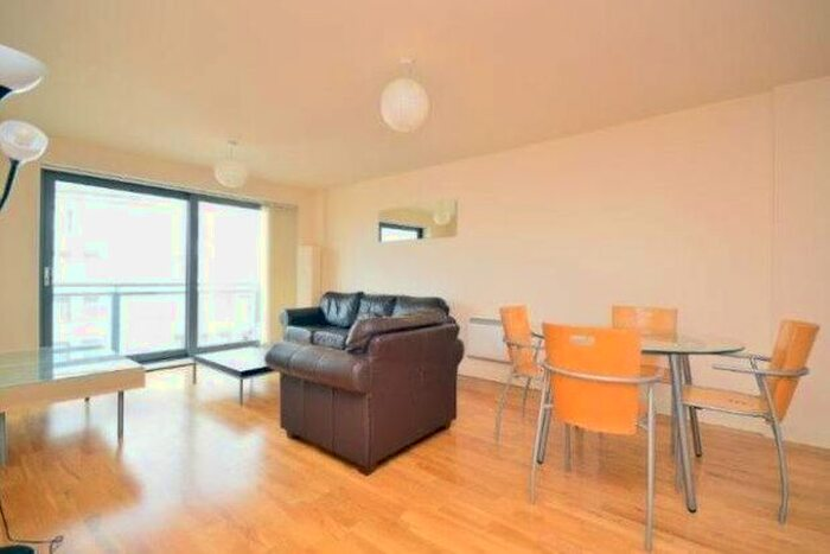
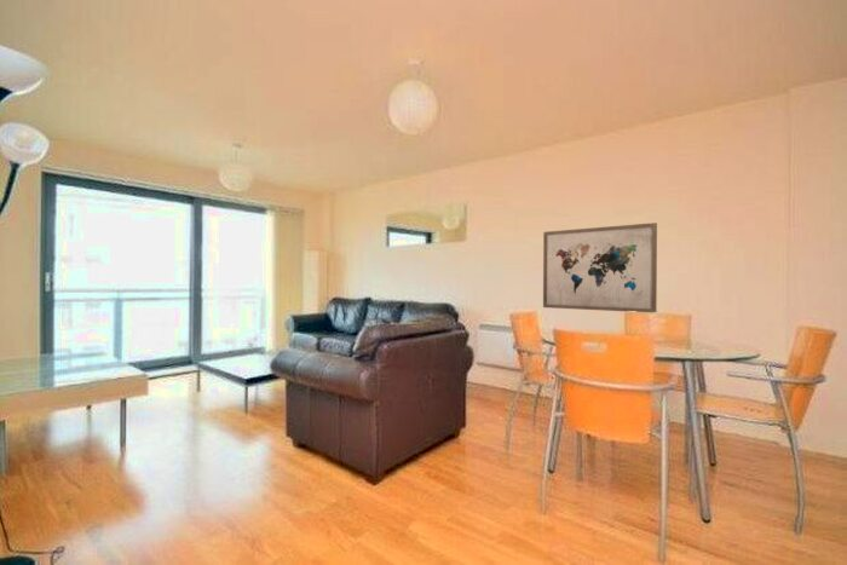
+ wall art (594, 269)
